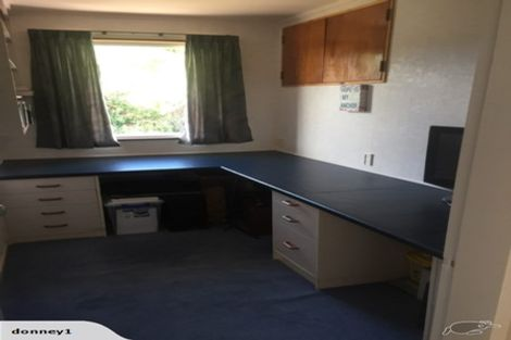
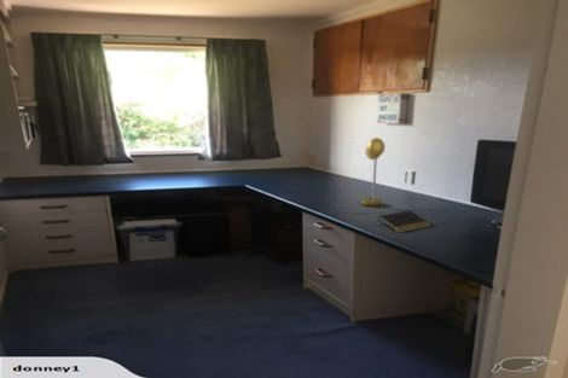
+ notepad (404, 220)
+ desk lamp (373, 170)
